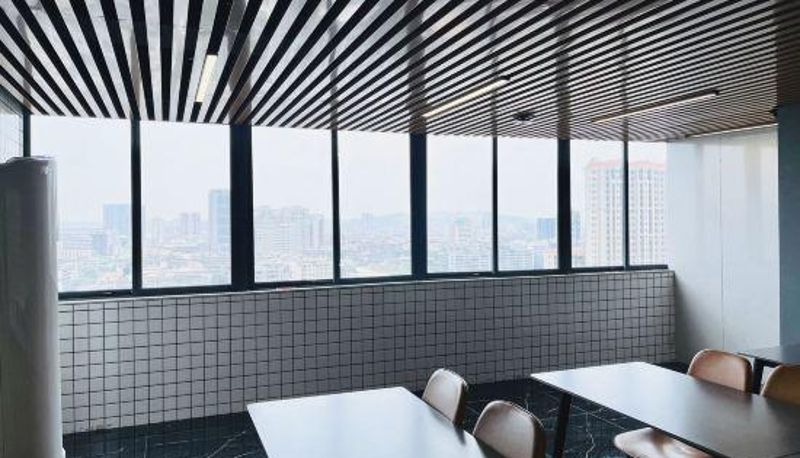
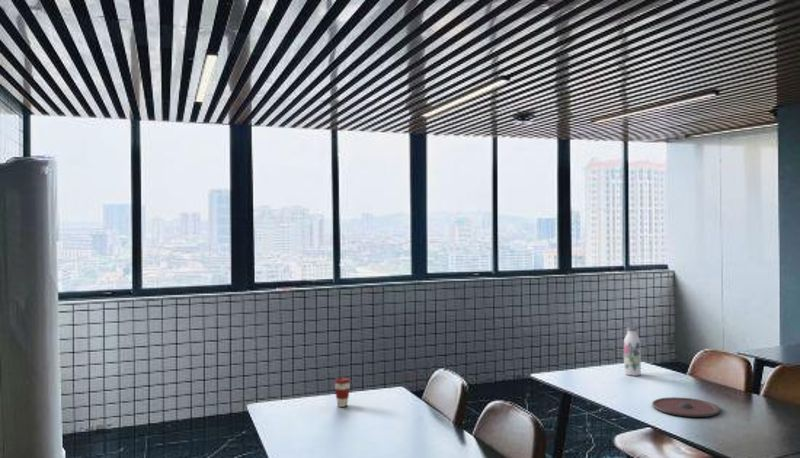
+ water bottle (632, 350)
+ coffee cup (342, 392)
+ plate (685, 405)
